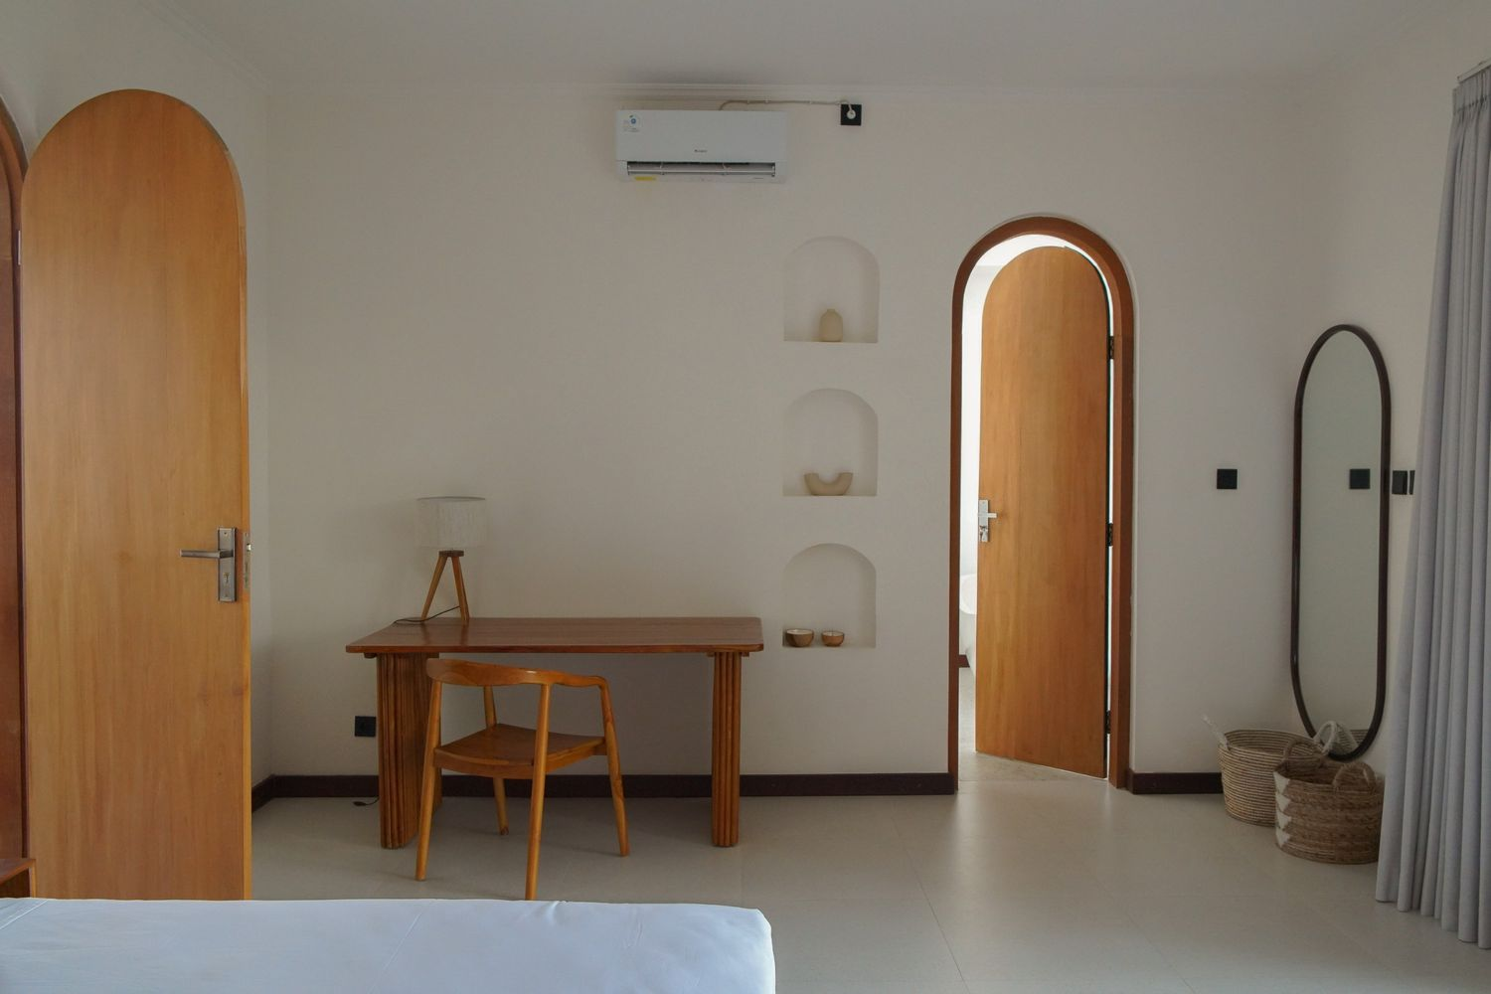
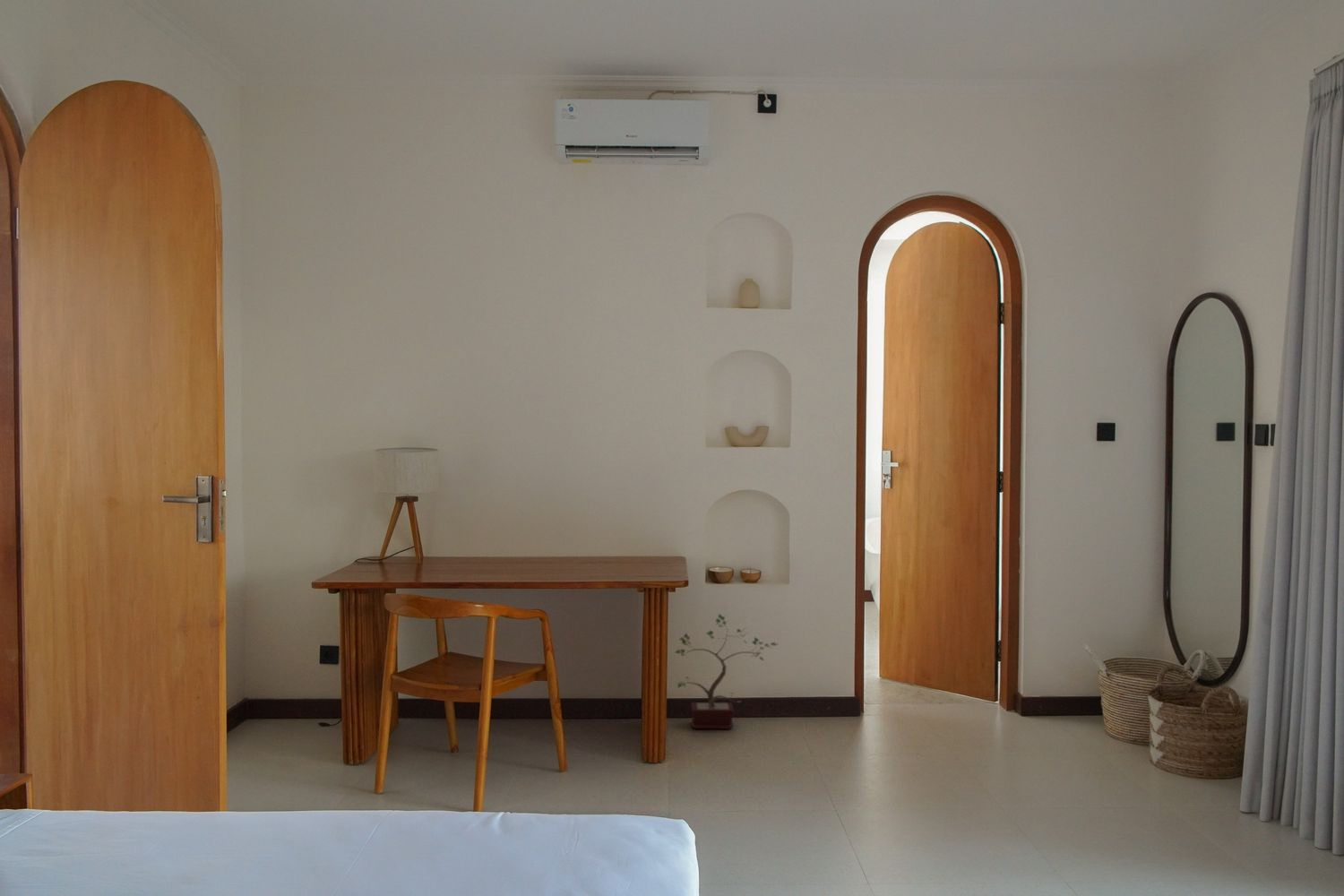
+ potted plant (725, 672)
